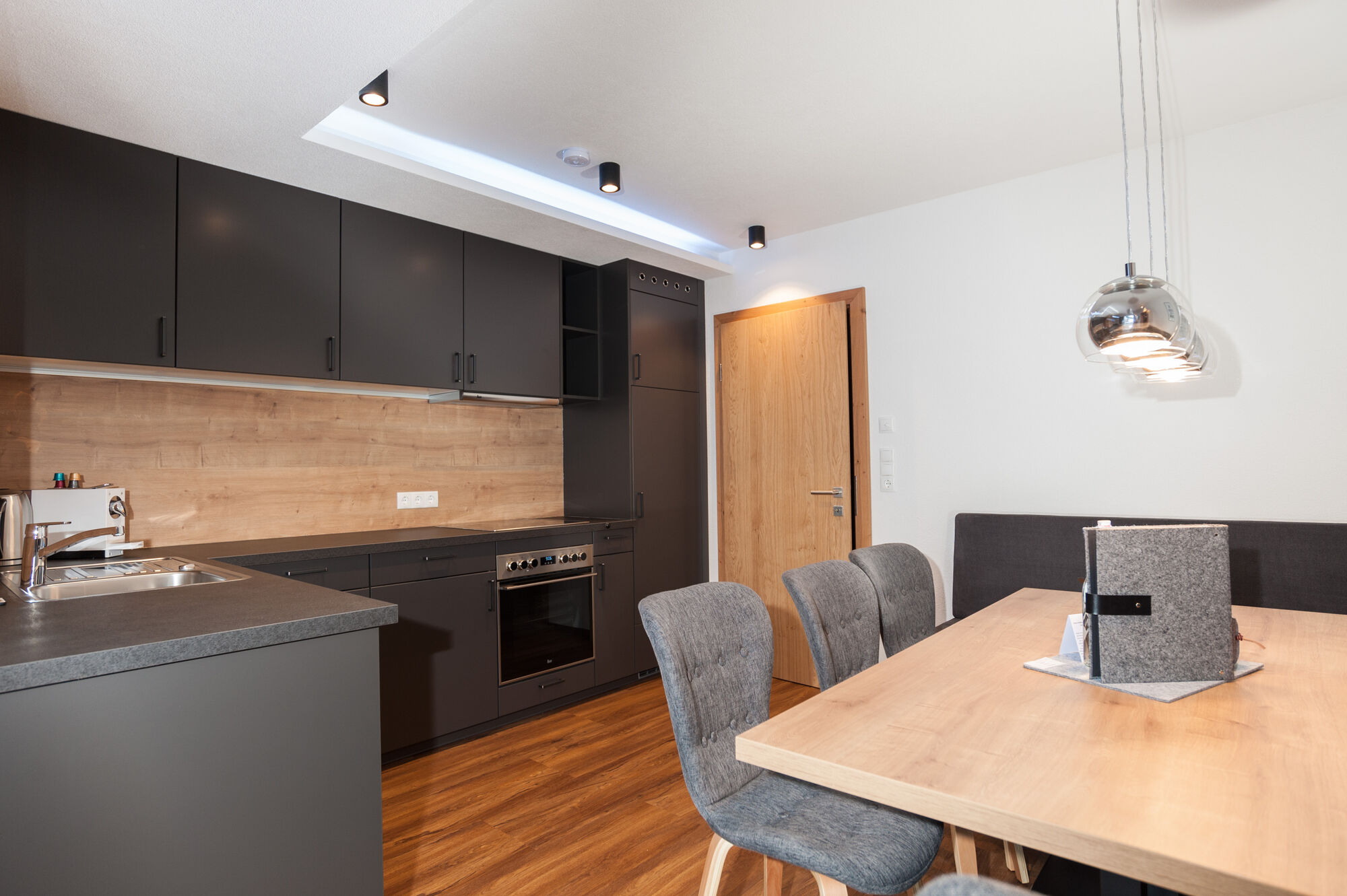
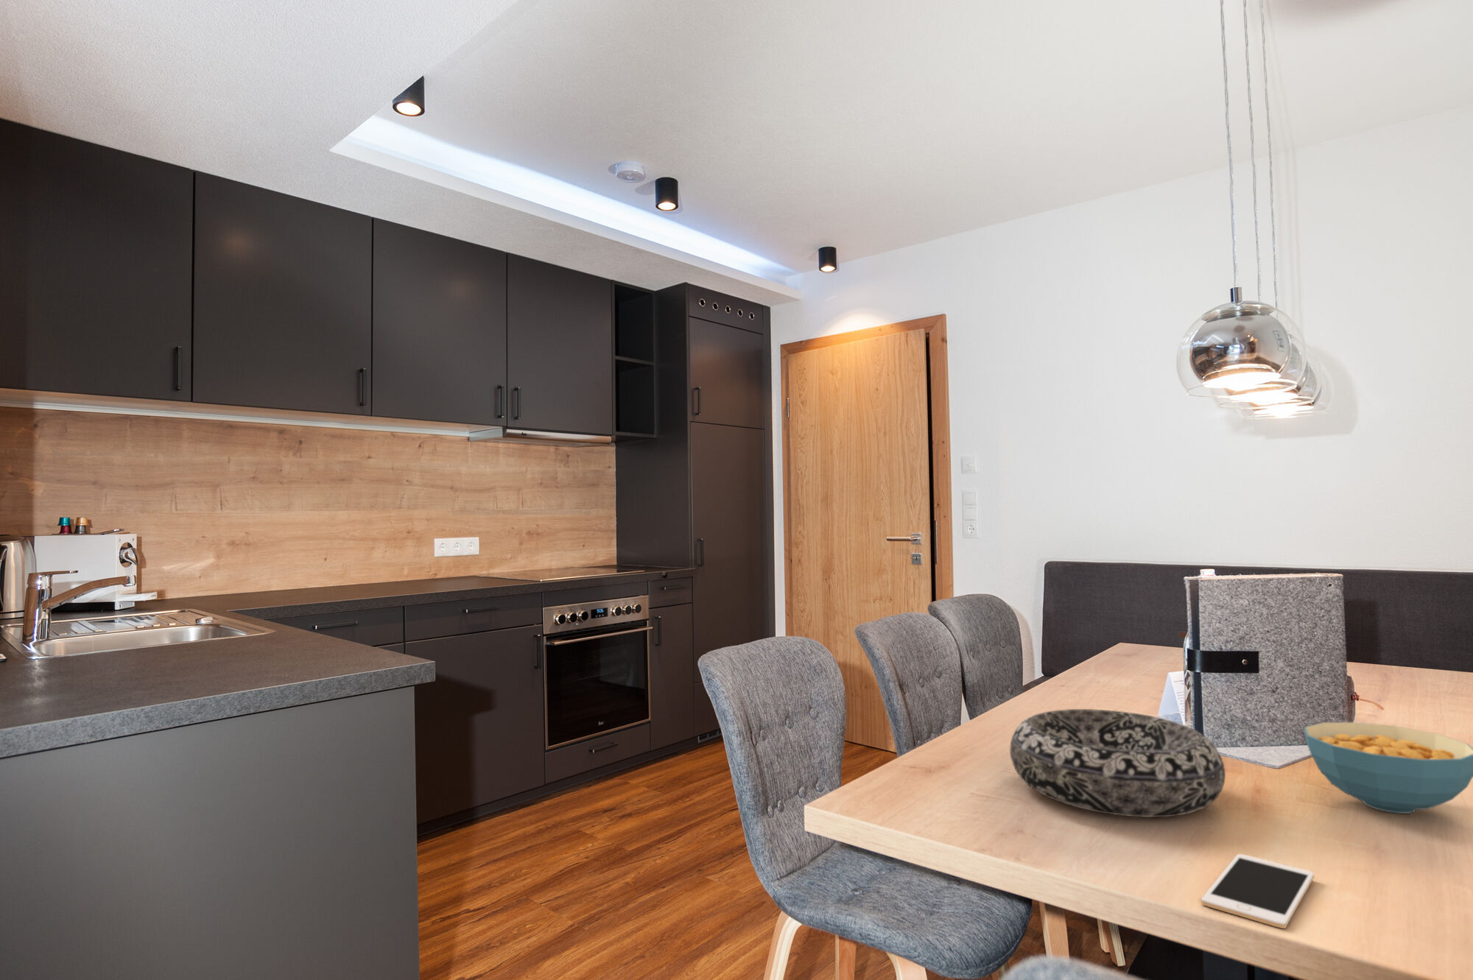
+ decorative bowl (1111, 759)
+ cell phone (1260, 887)
+ cereal bowl (1387, 772)
